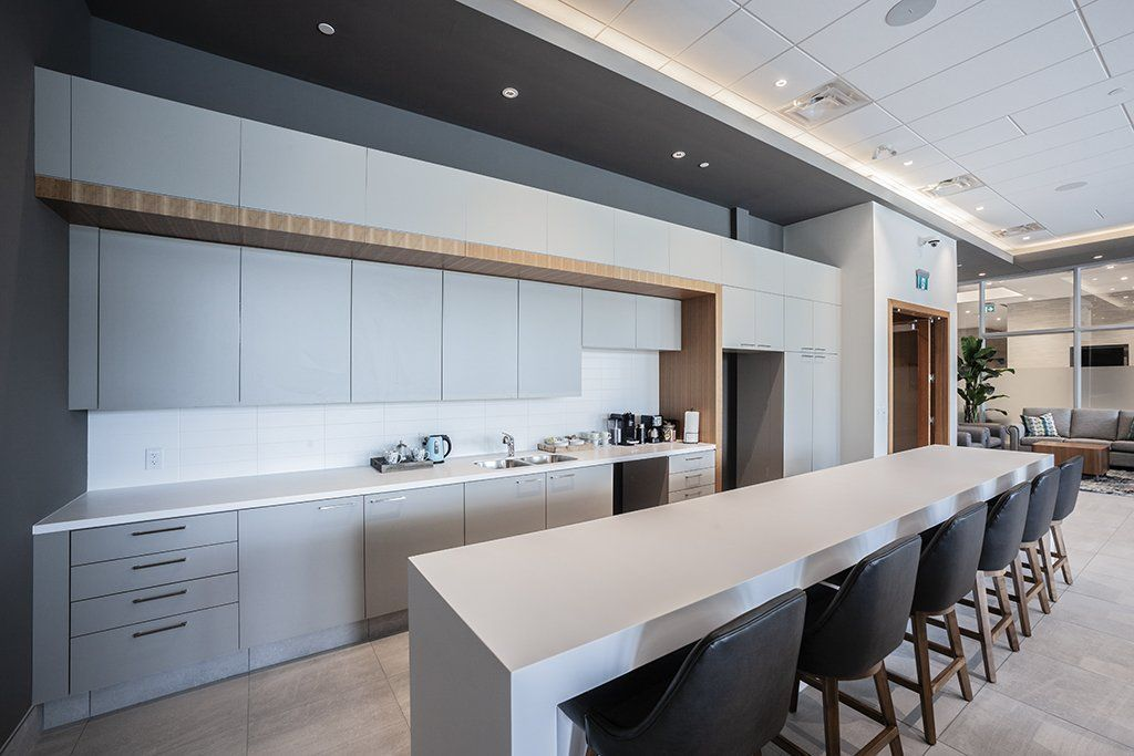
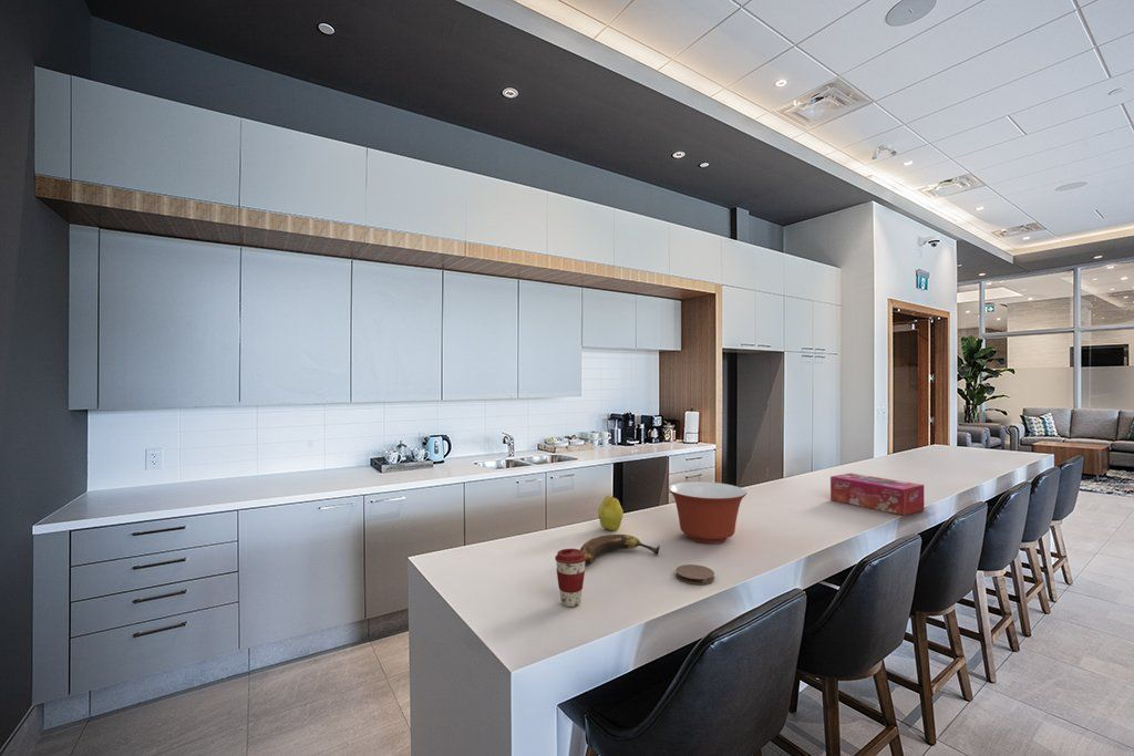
+ fruit (610, 511)
+ banana (612, 548)
+ coffee cup (570, 577)
+ mixing bowl (707, 512)
+ coaster (694, 573)
+ tissue box (875, 493)
